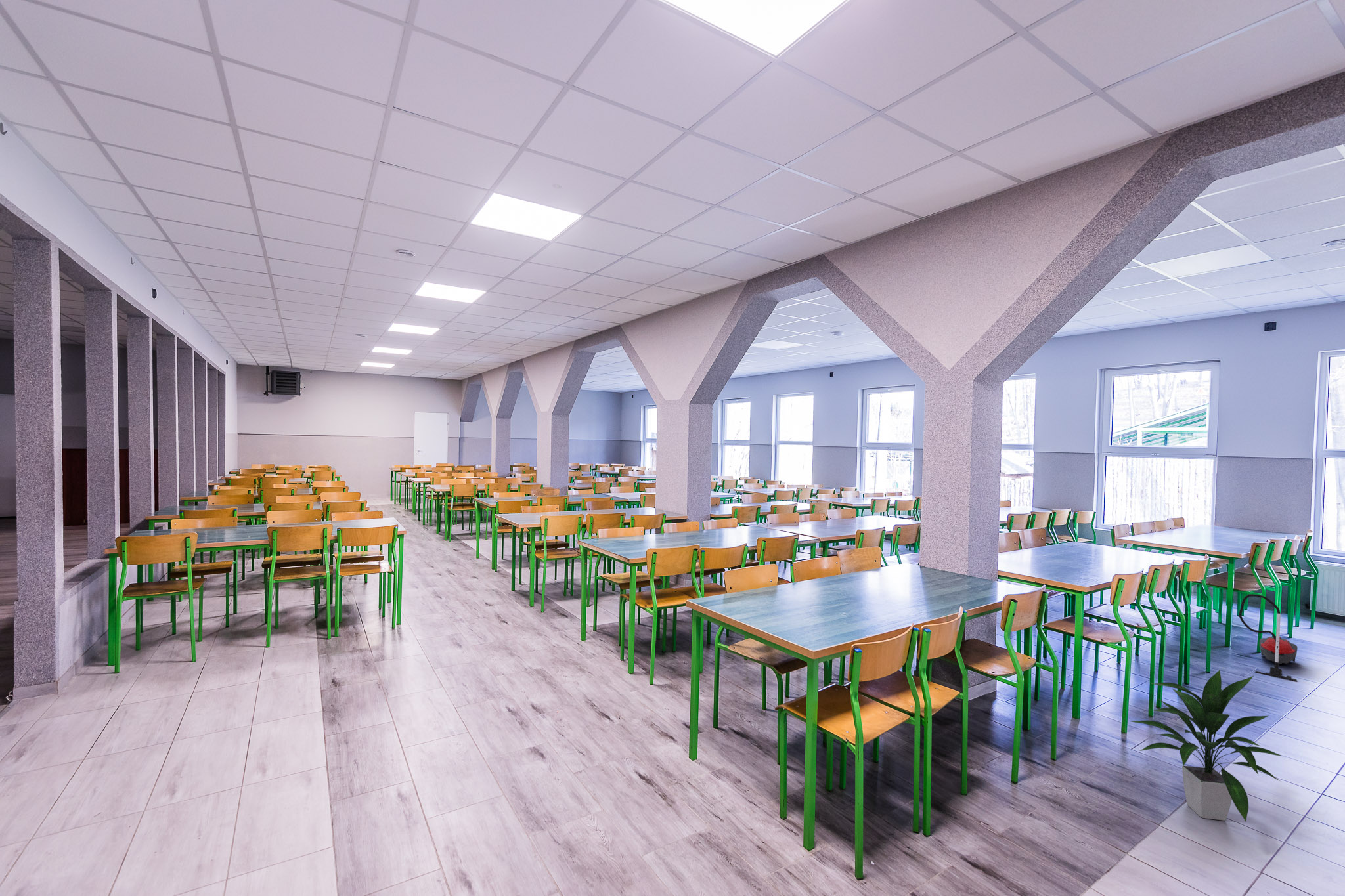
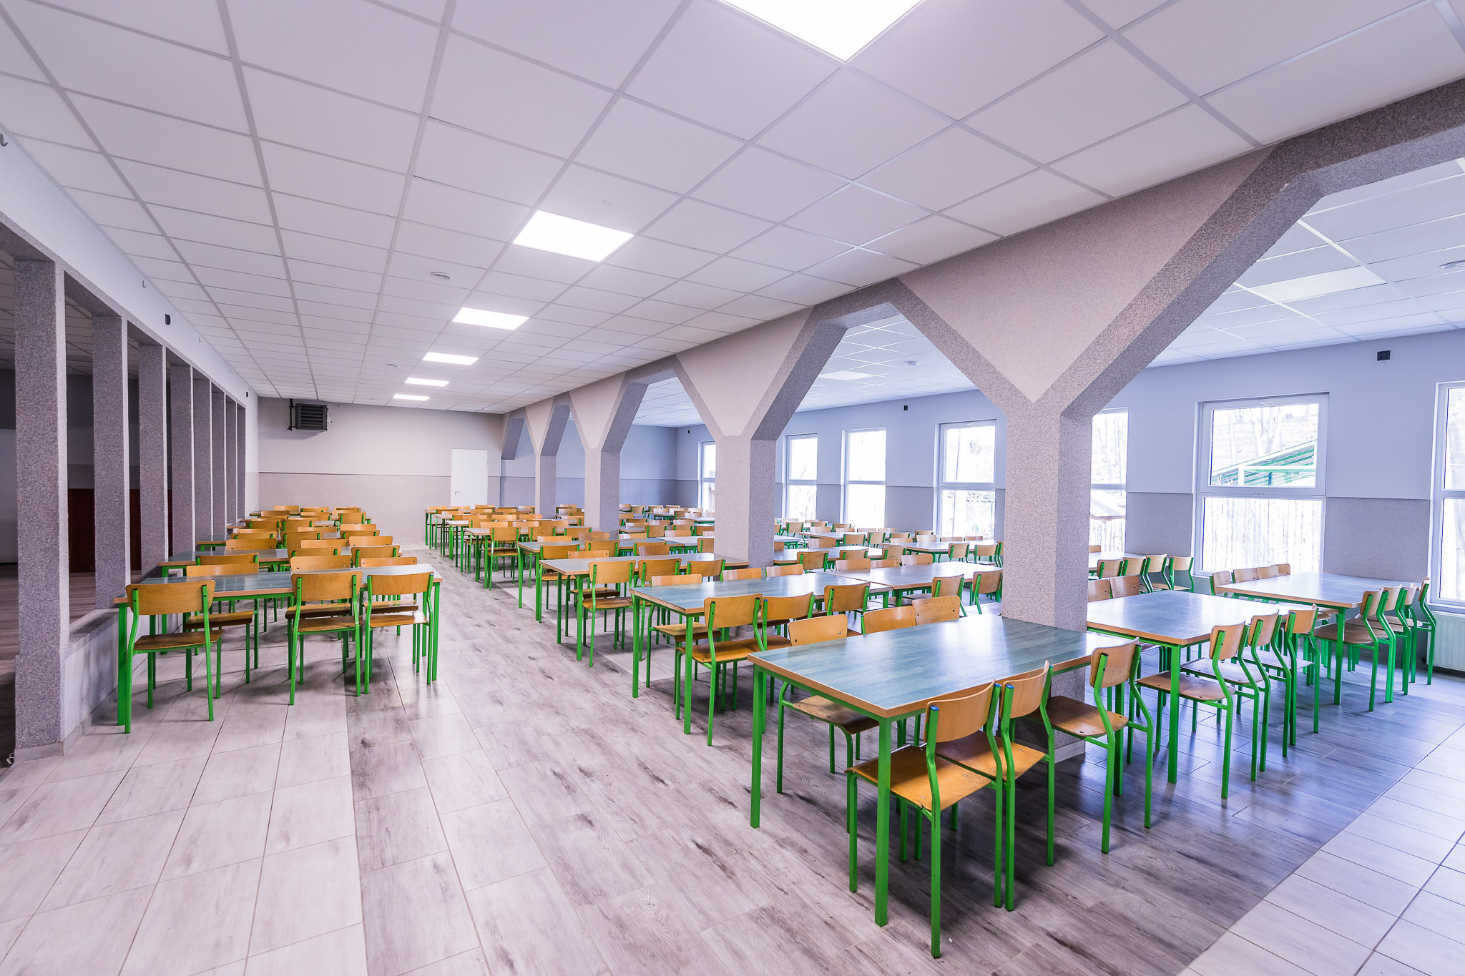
- indoor plant (1208, 744)
- vacuum cleaner (1268, 631)
